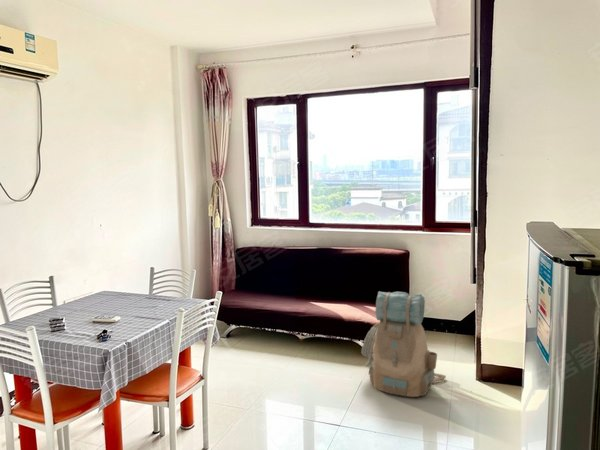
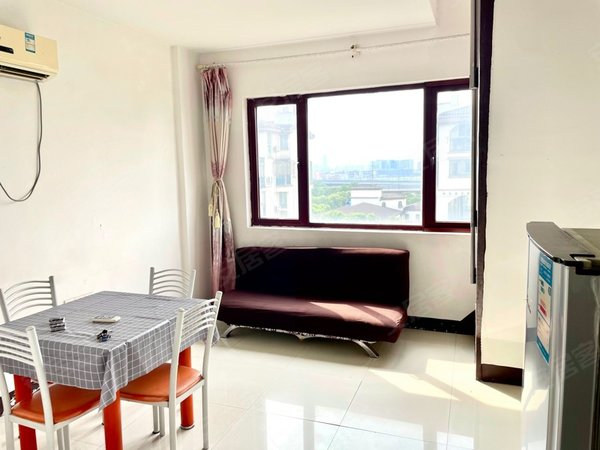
- backpack (401, 337)
